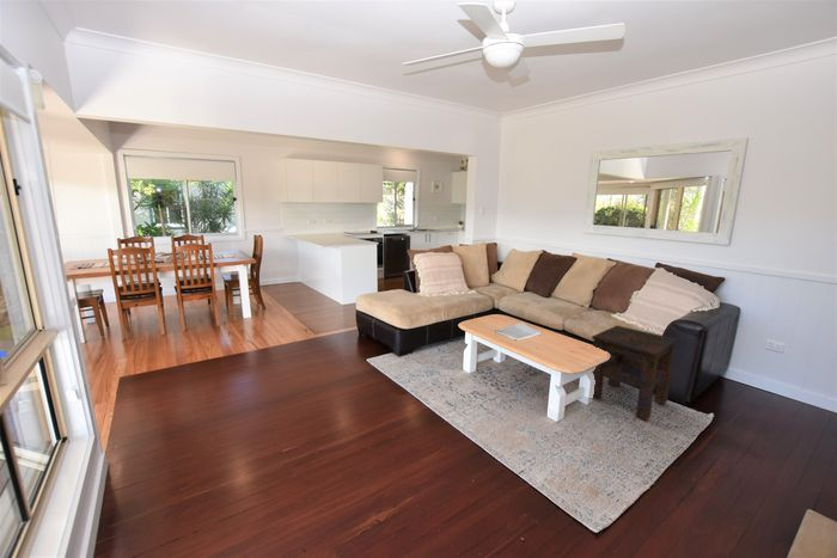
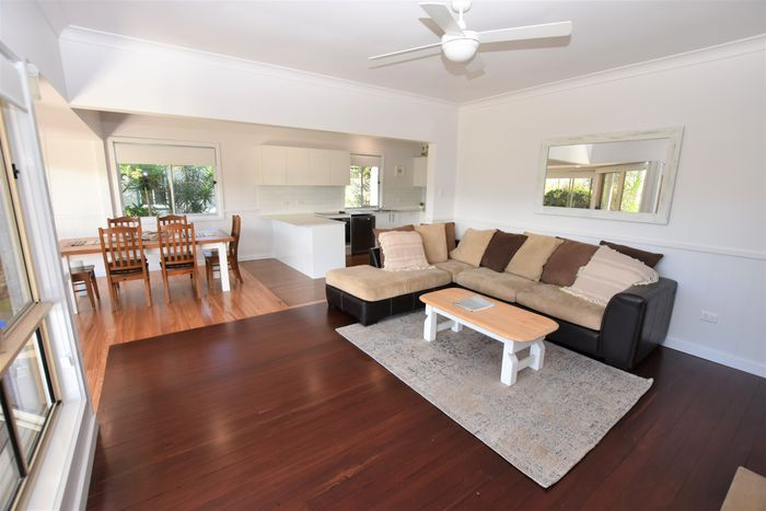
- side table (633, 367)
